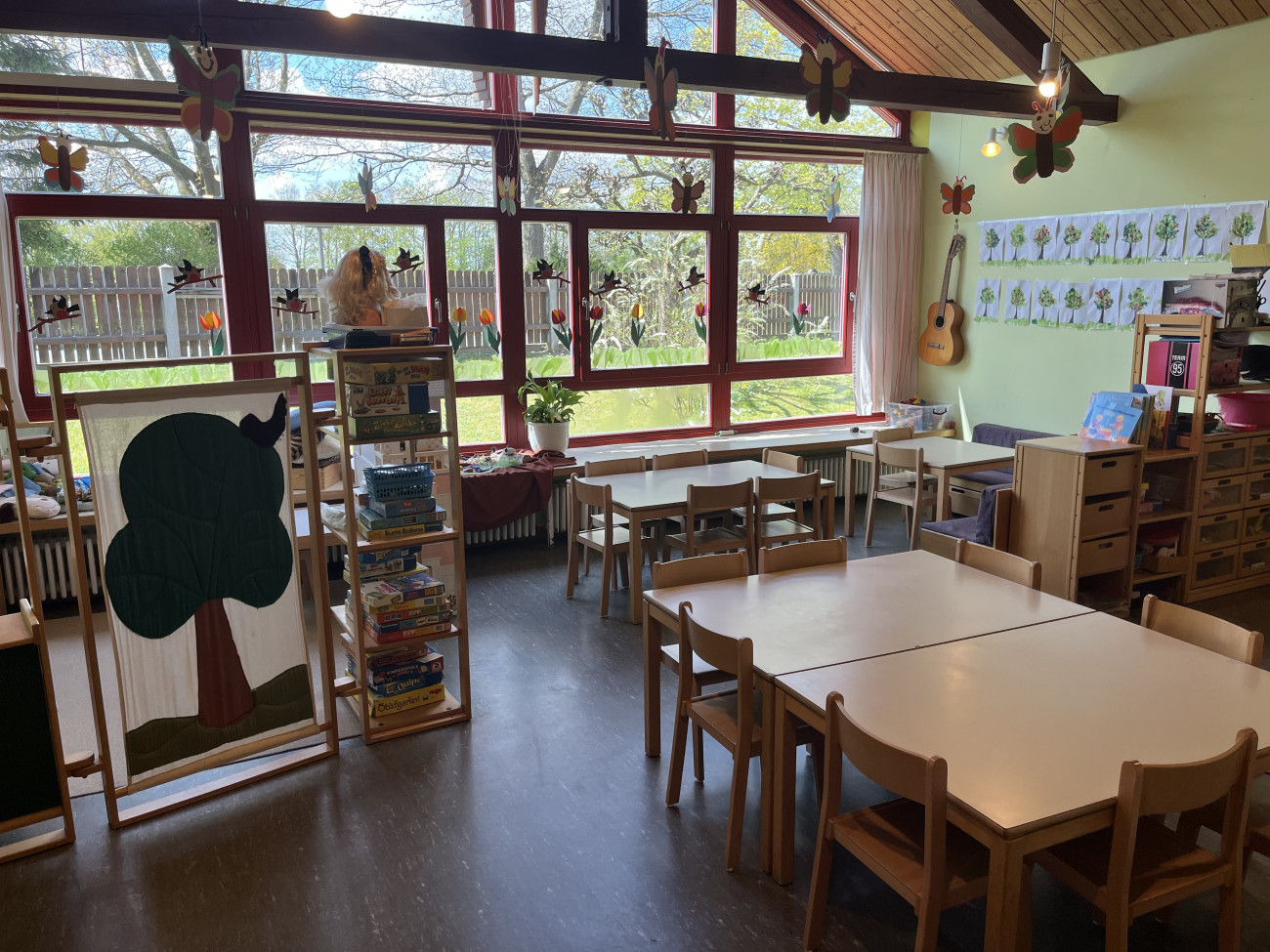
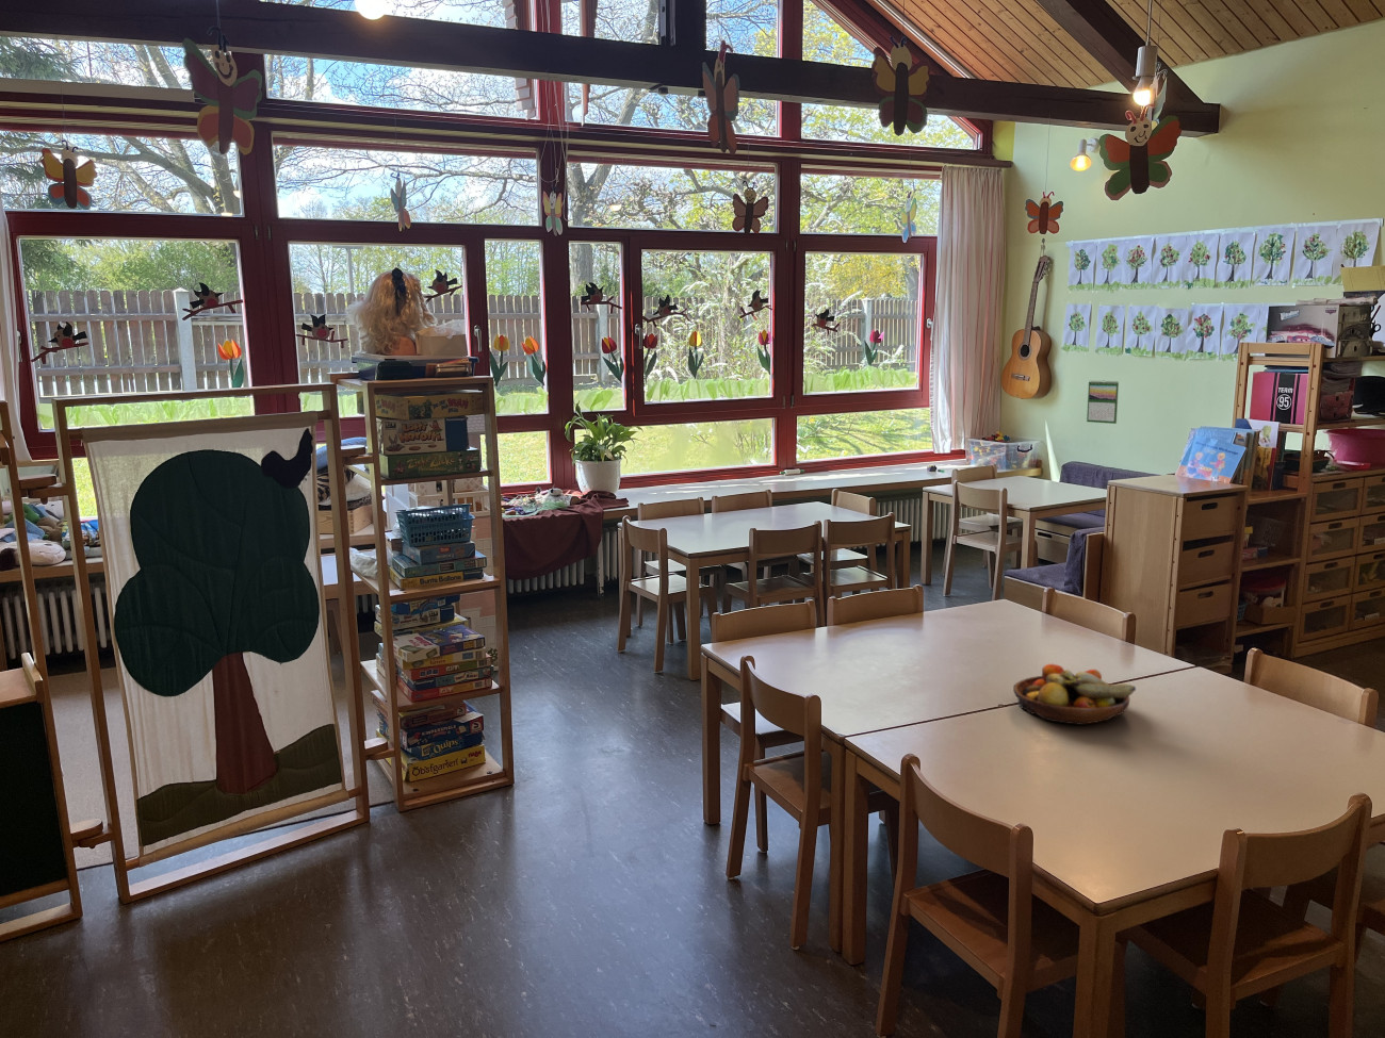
+ calendar (1101, 401)
+ fruit bowl (1072, 687)
